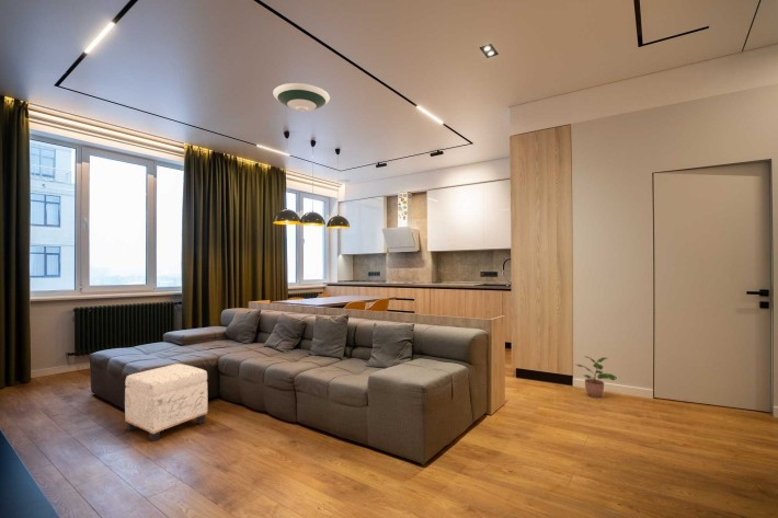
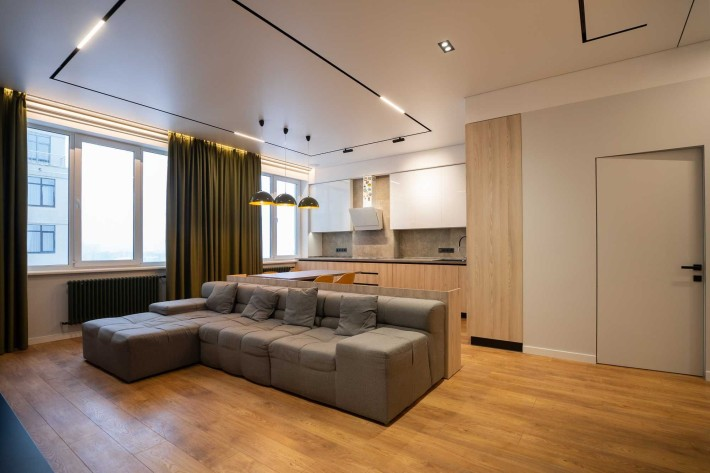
- potted plant (595, 375)
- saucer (301, 103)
- ottoman (167, 398)
